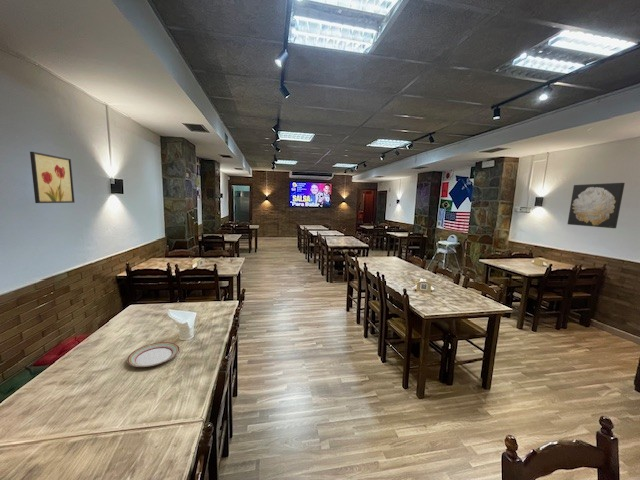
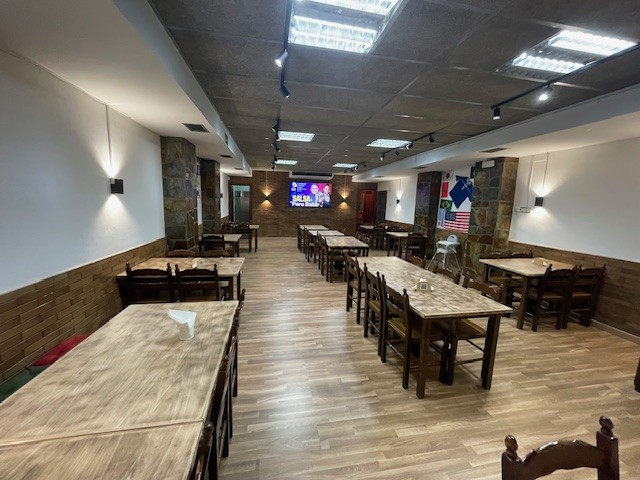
- plate (154, 355)
- wall art (593, 205)
- wall art (53, 179)
